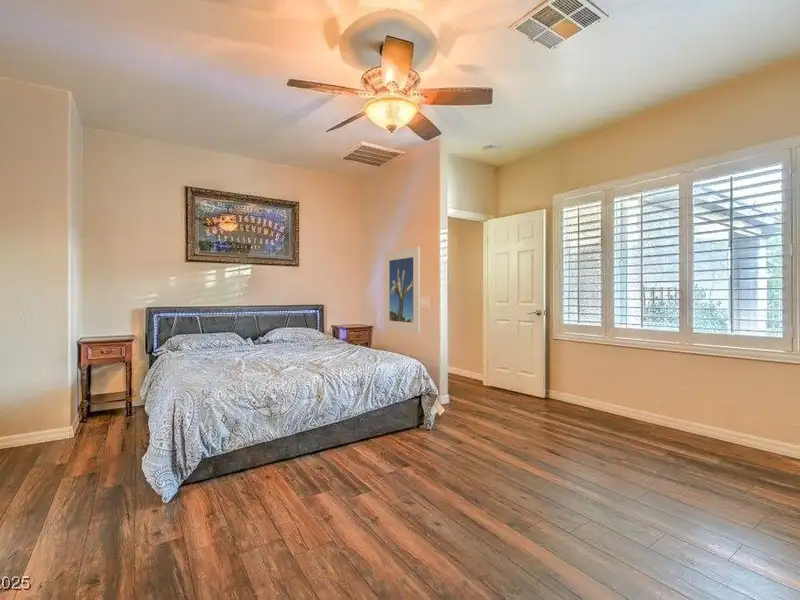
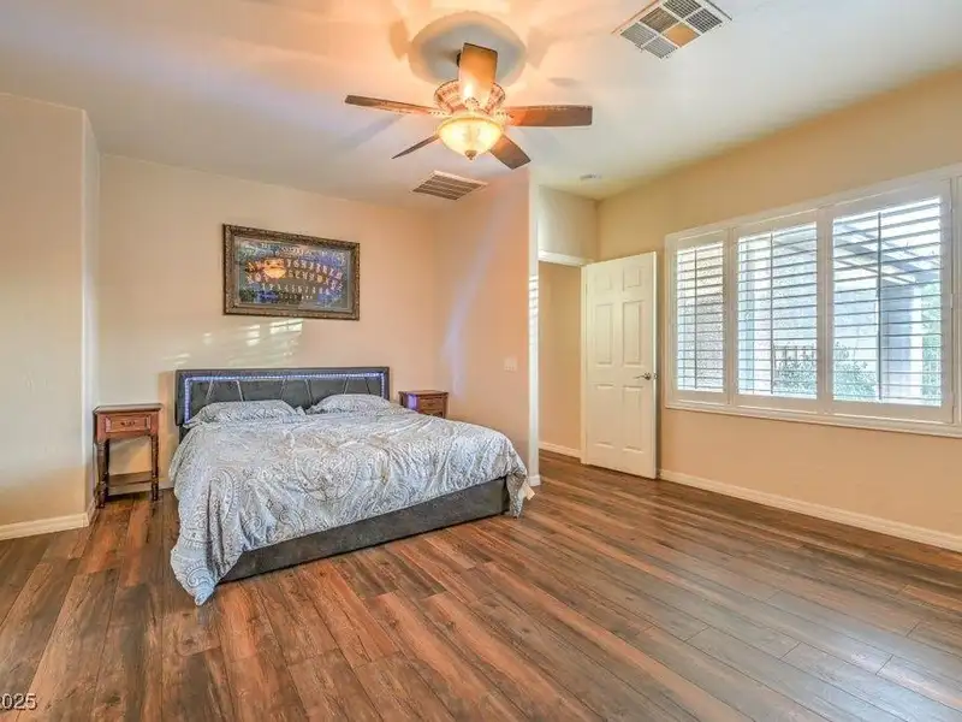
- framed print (401, 290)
